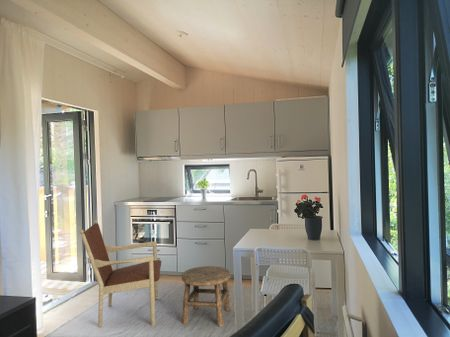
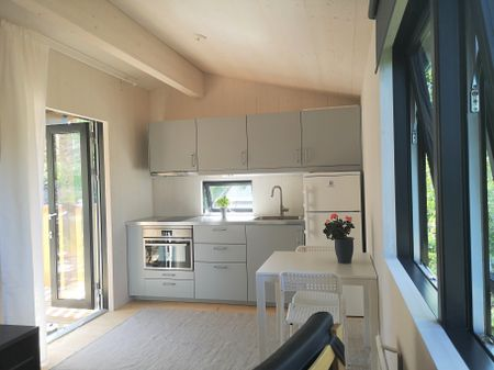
- armchair (122, 268)
- stool (207, 293)
